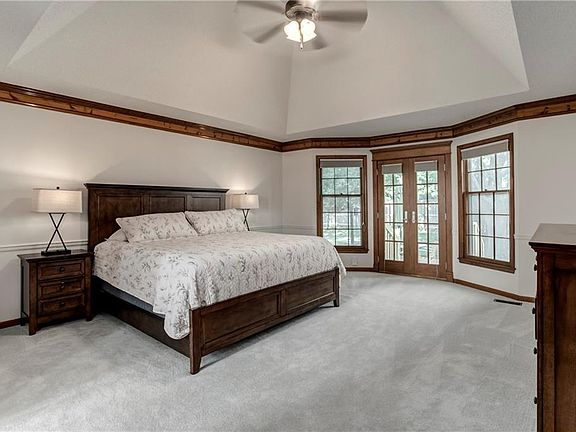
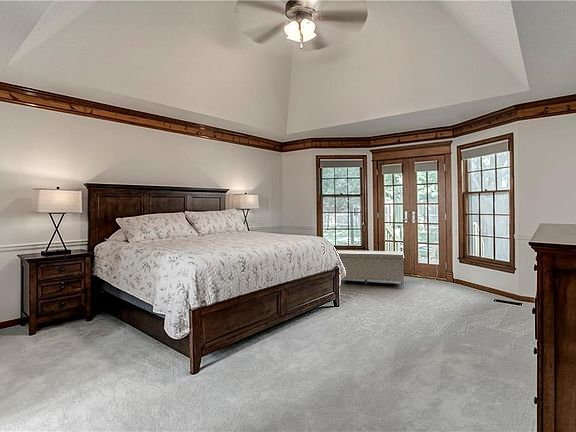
+ bench (366, 267)
